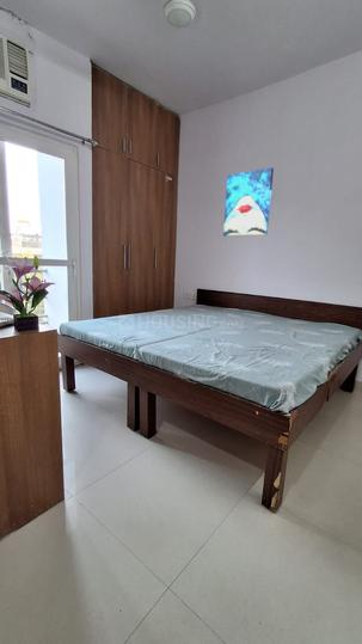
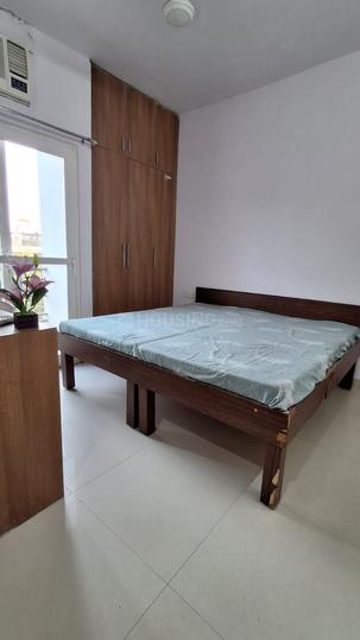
- wall art (246, 203)
